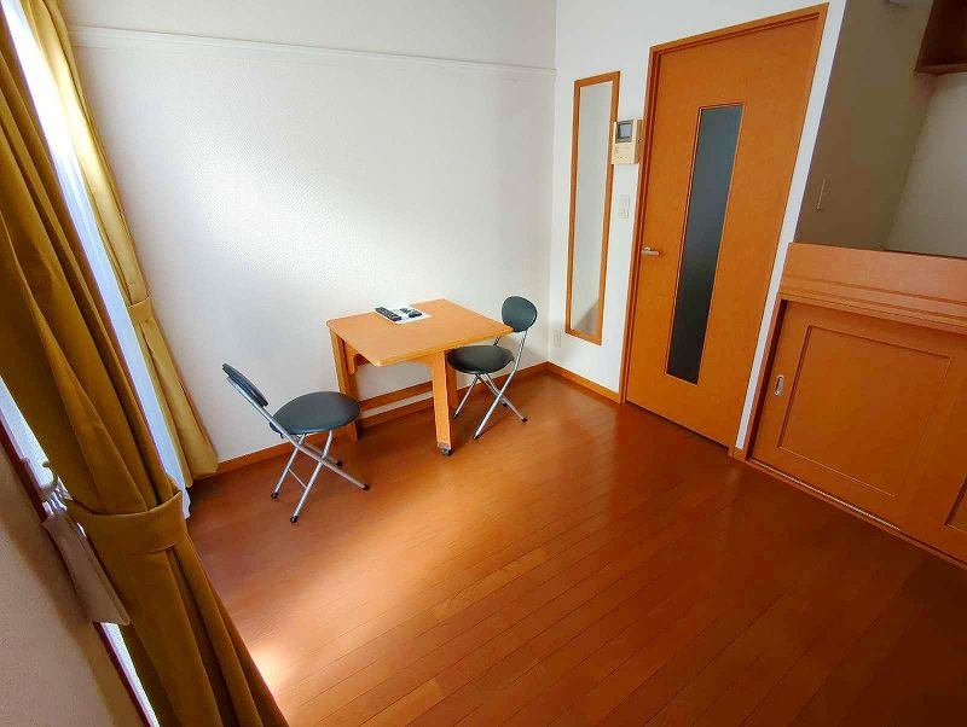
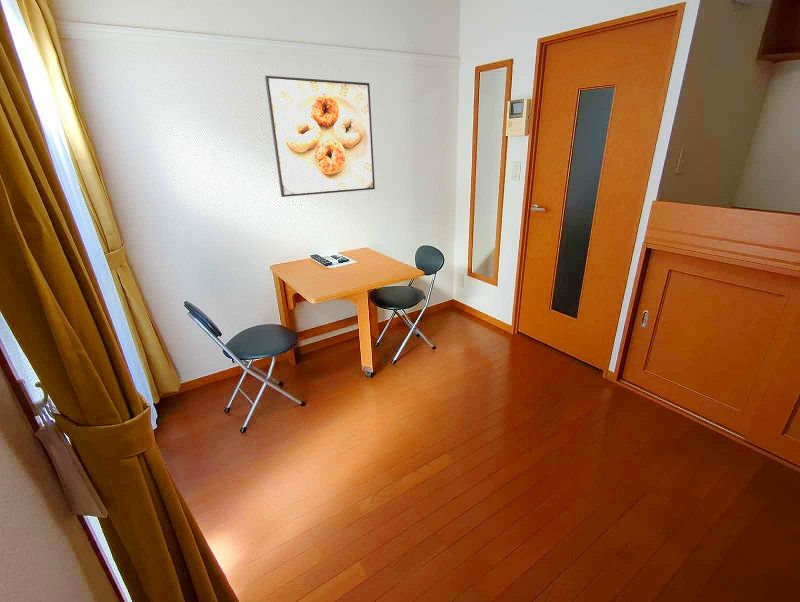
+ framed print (326, 139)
